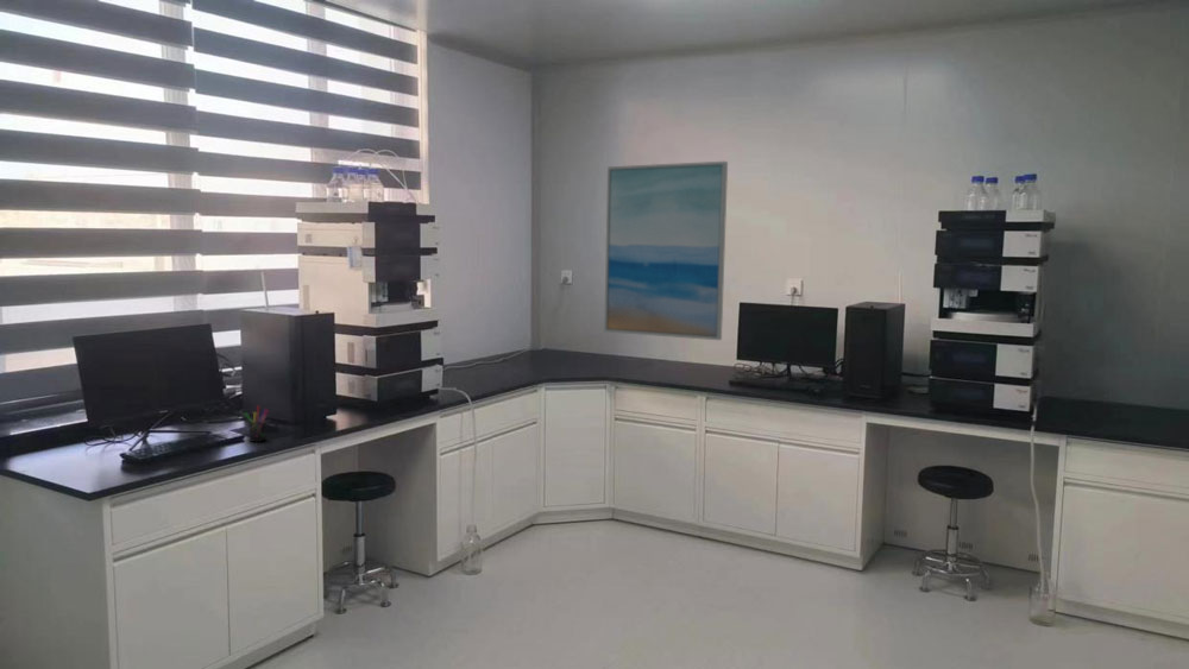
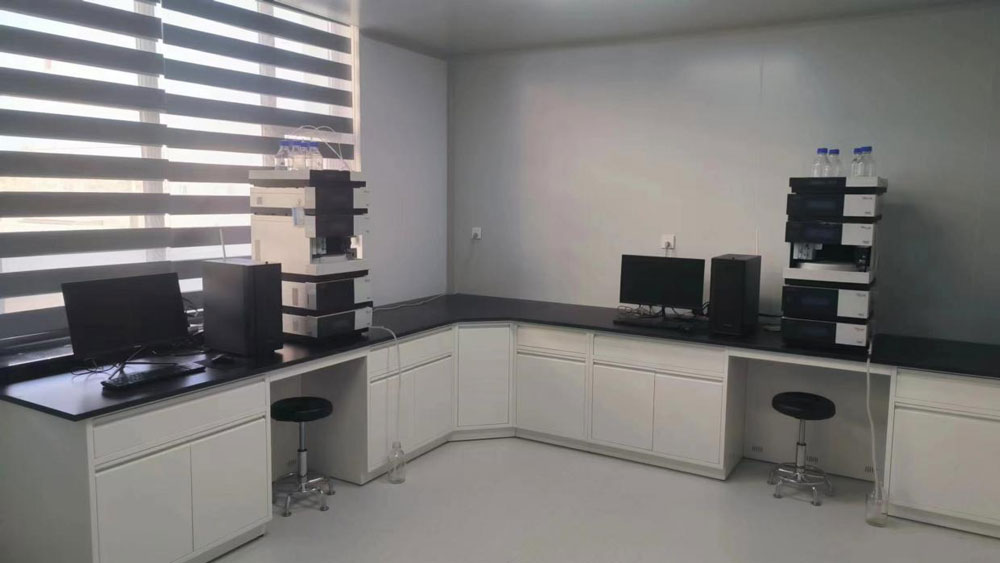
- pen holder (256, 423)
- wall art (662, 251)
